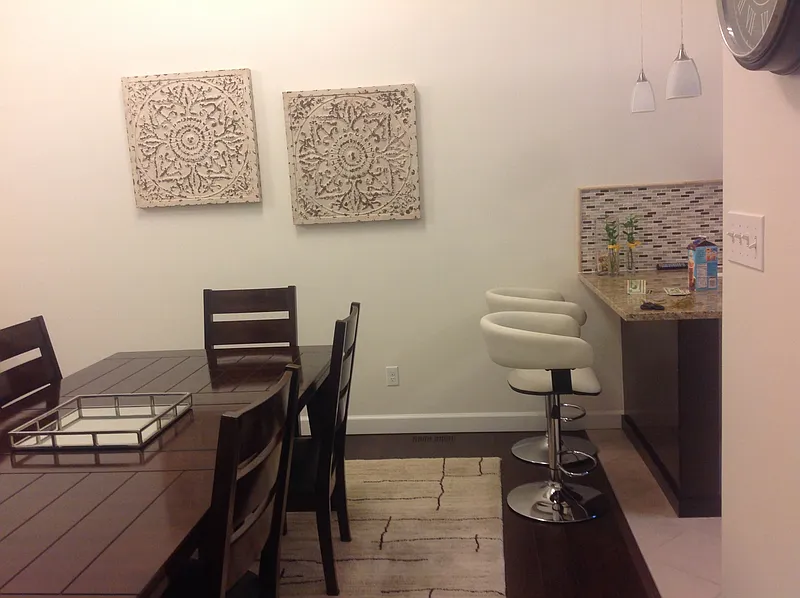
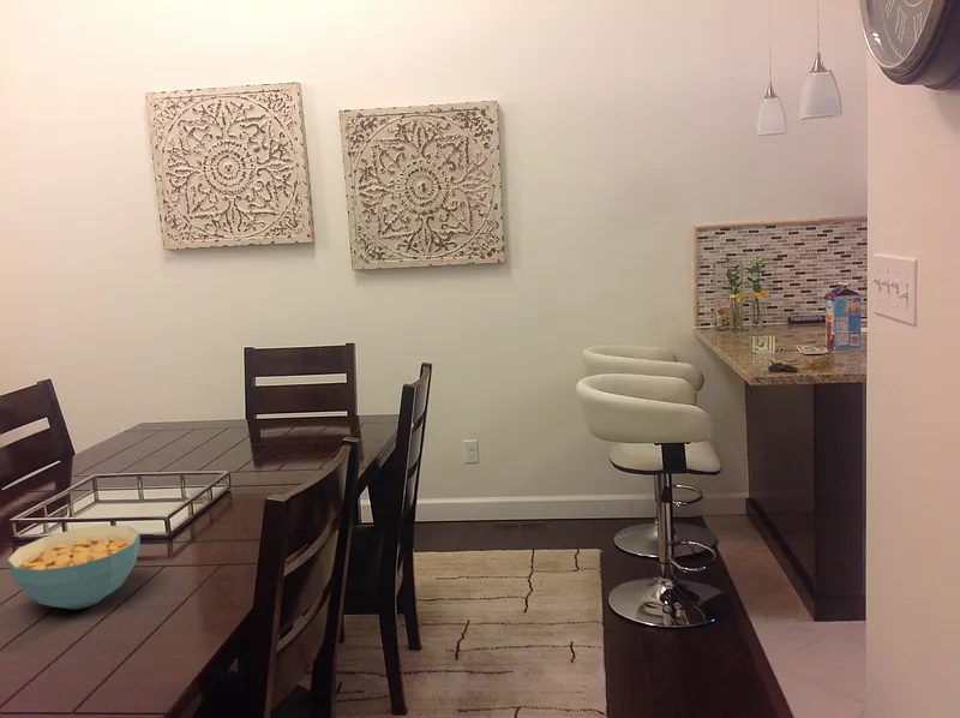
+ cereal bowl (79, 574)
